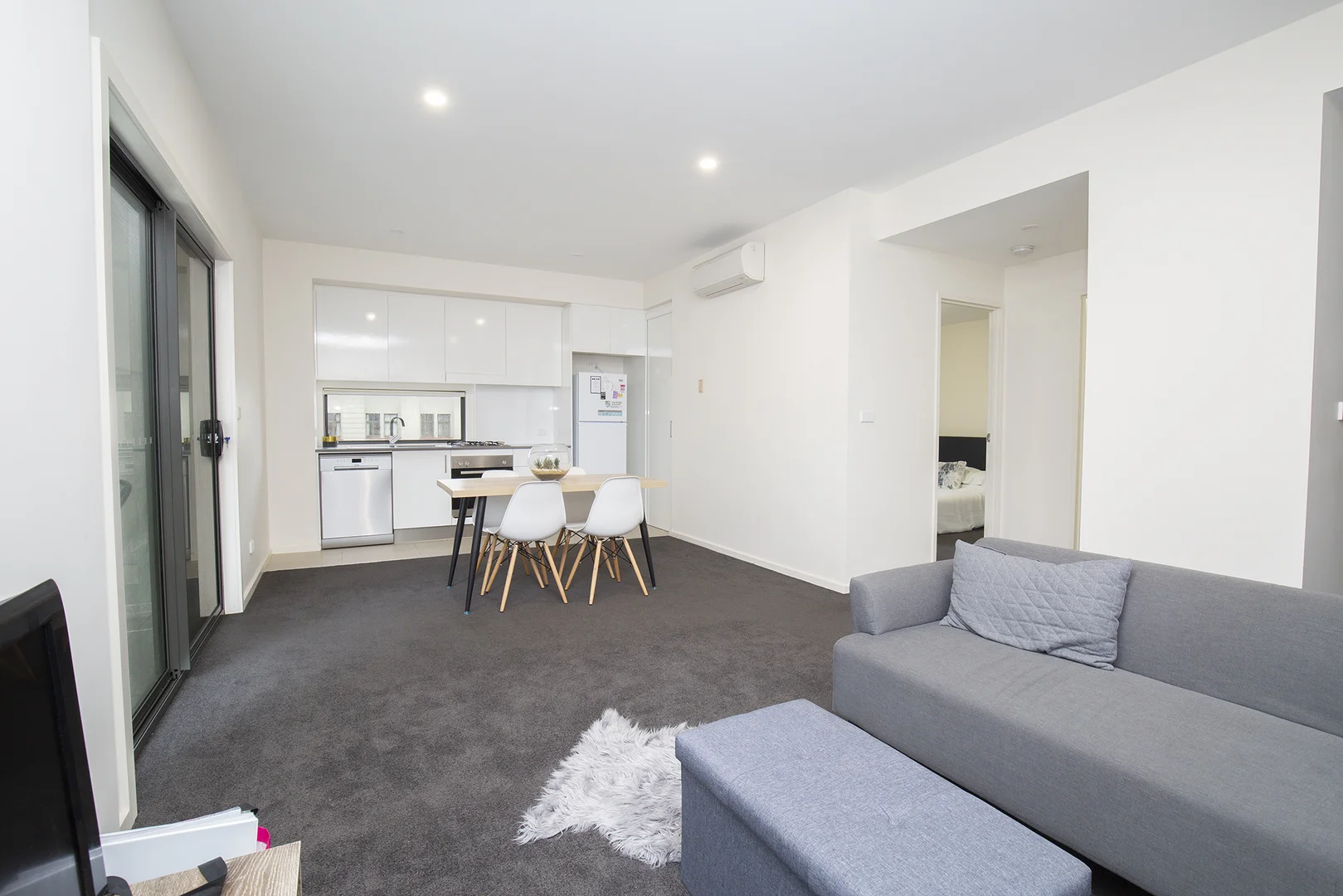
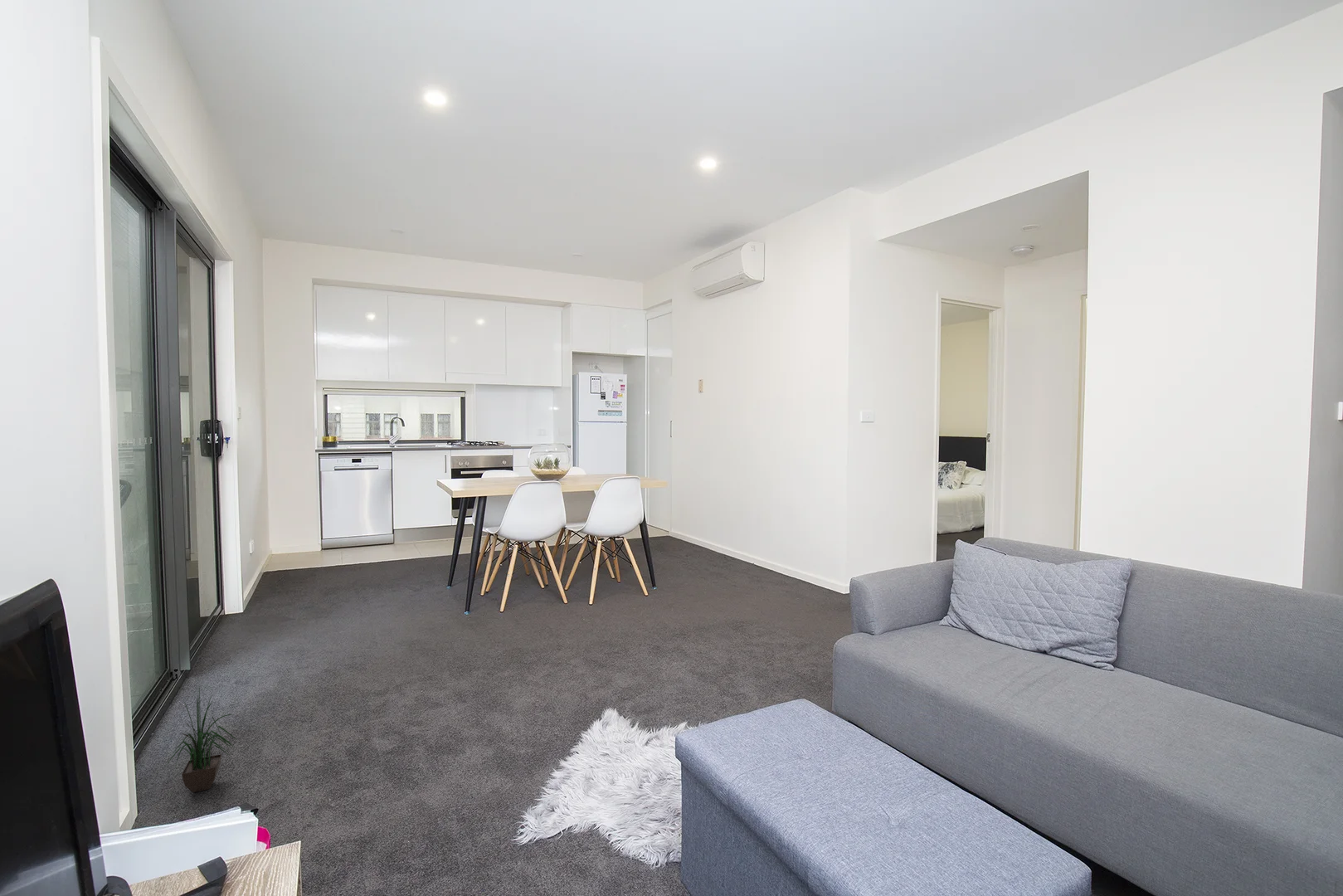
+ potted plant (202, 733)
